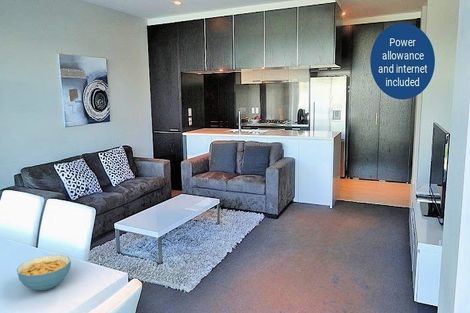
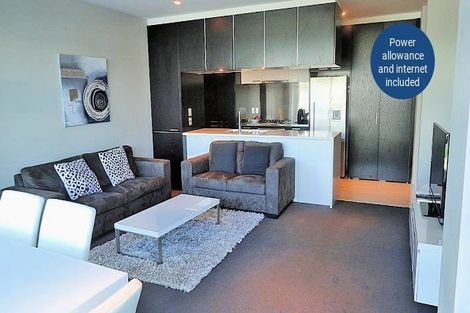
- cereal bowl (45, 275)
